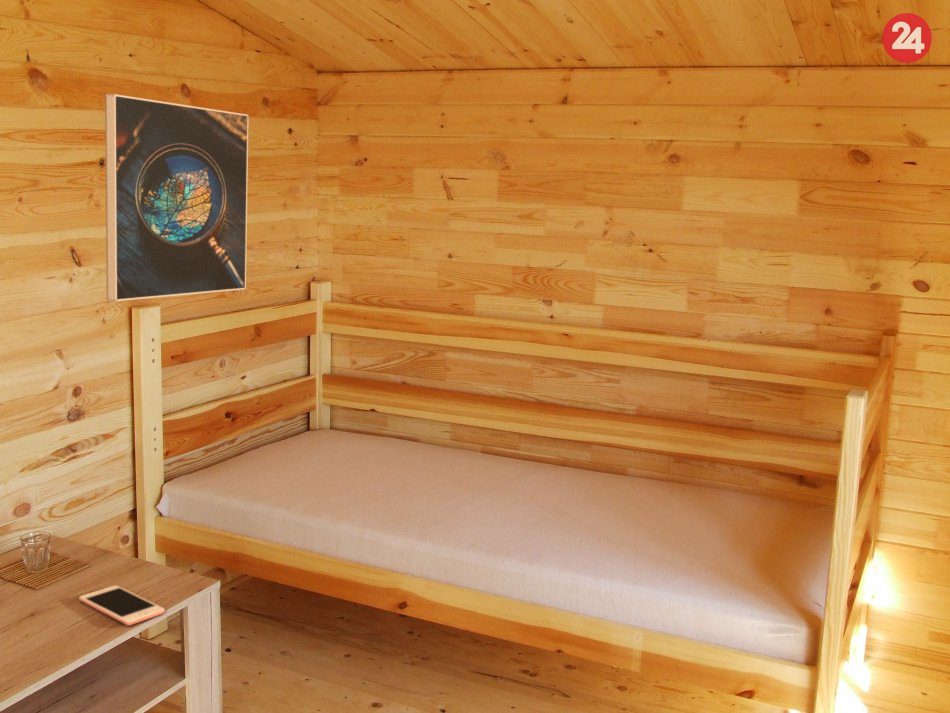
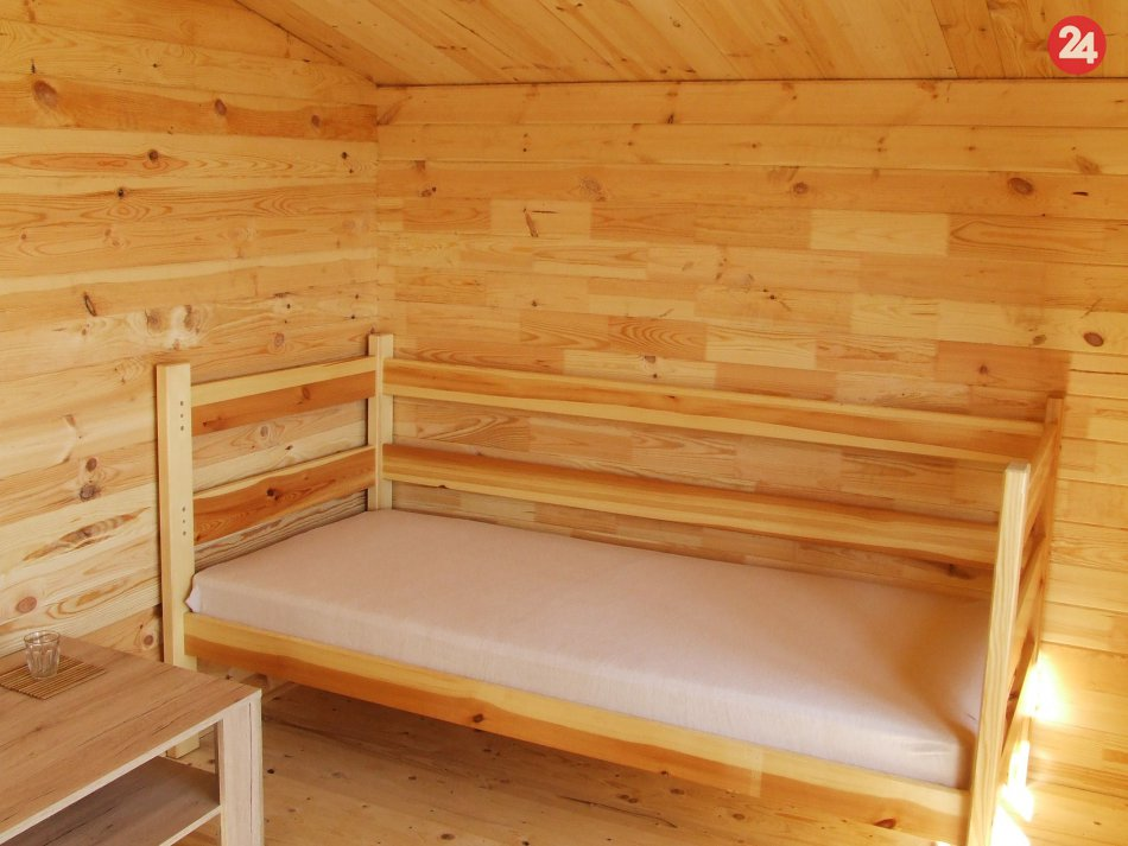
- cell phone (121, 604)
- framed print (182, 201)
